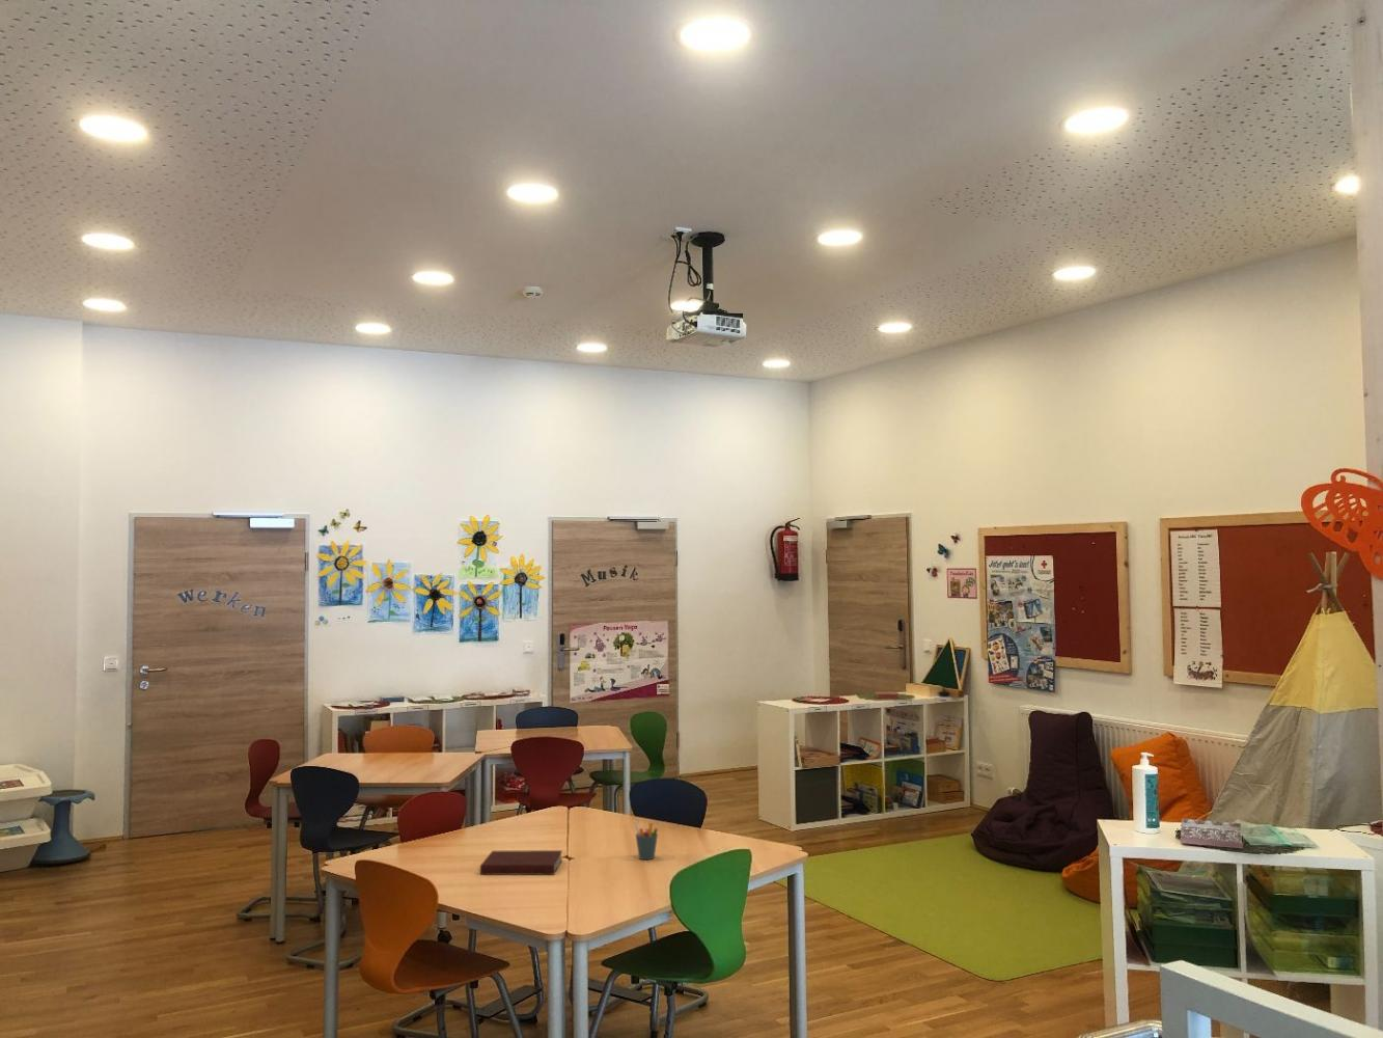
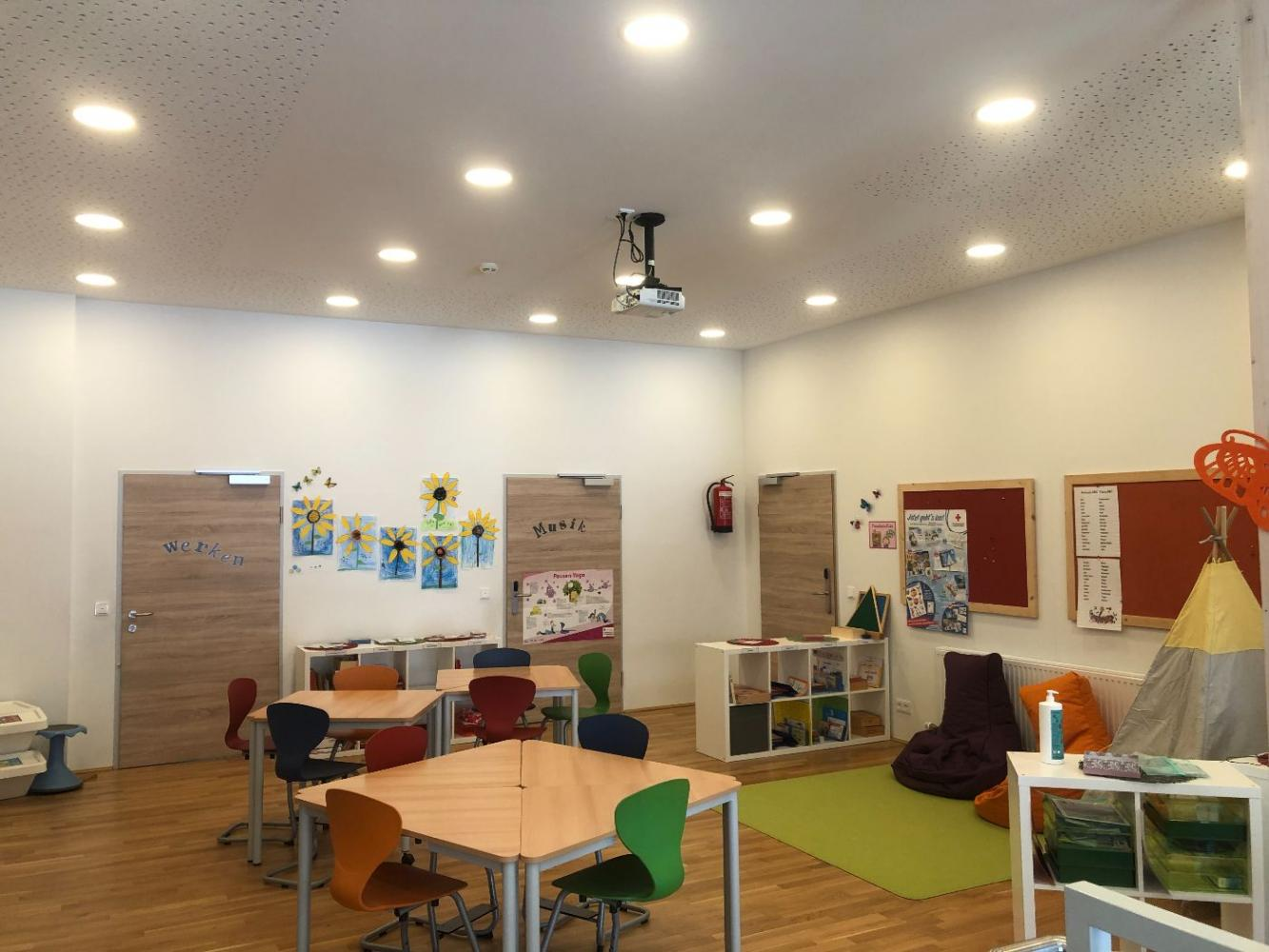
- notebook (522, 861)
- pen holder (646, 840)
